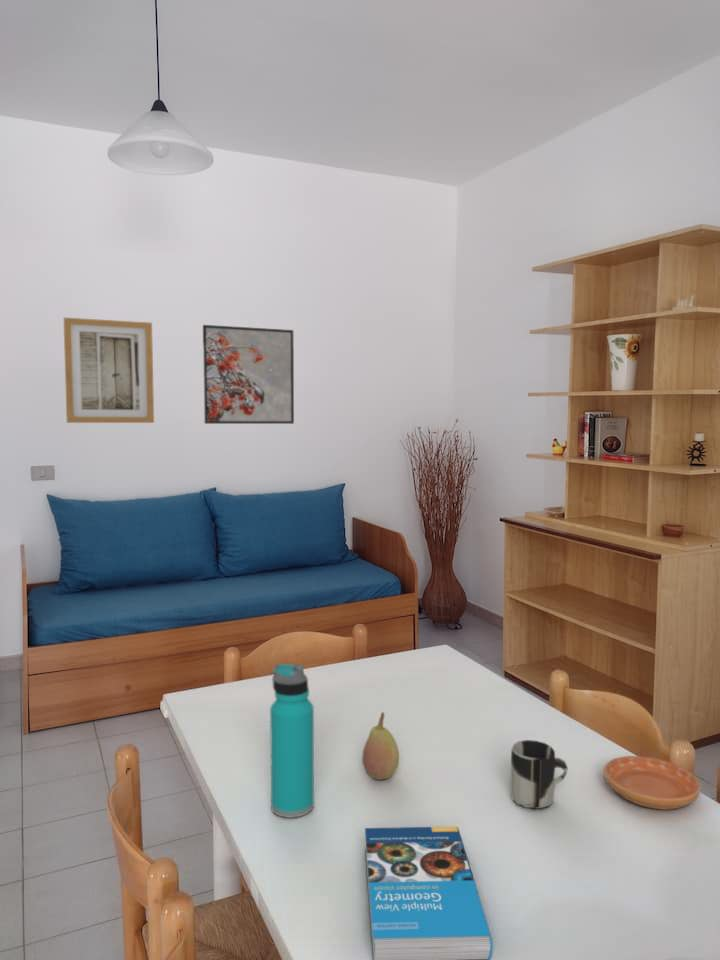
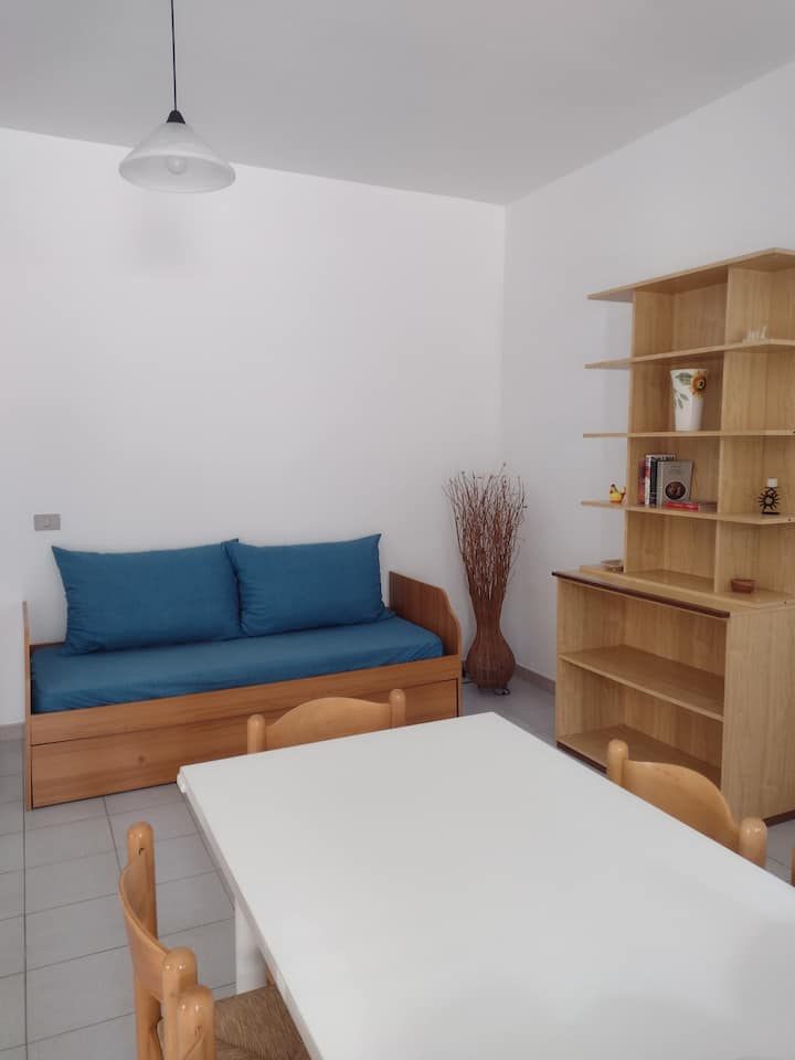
- book (421, 887)
- water bottle (292, 736)
- saucer (650, 783)
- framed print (249, 375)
- cup (540, 774)
- wall art (110, 371)
- fruit (380, 744)
